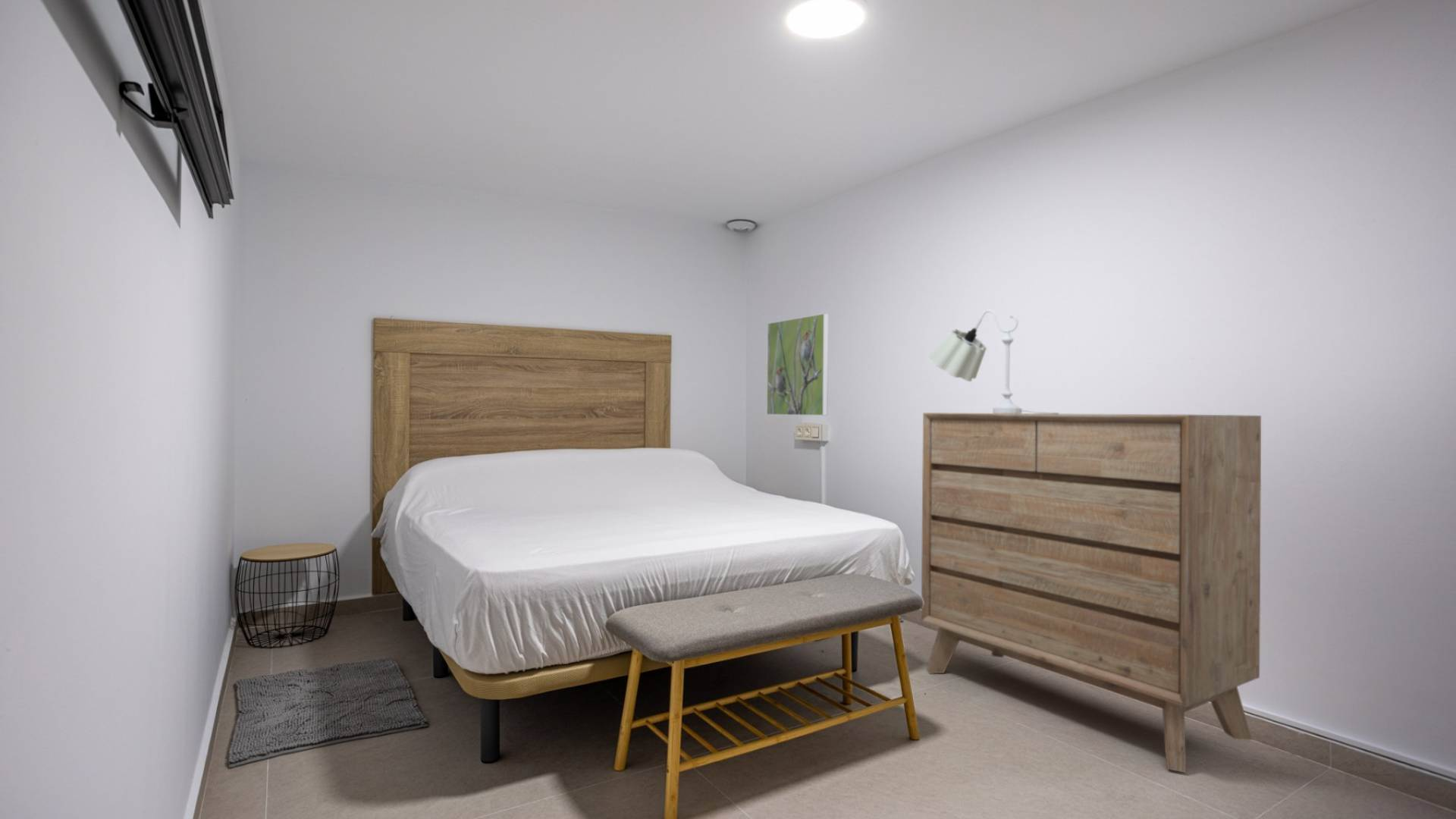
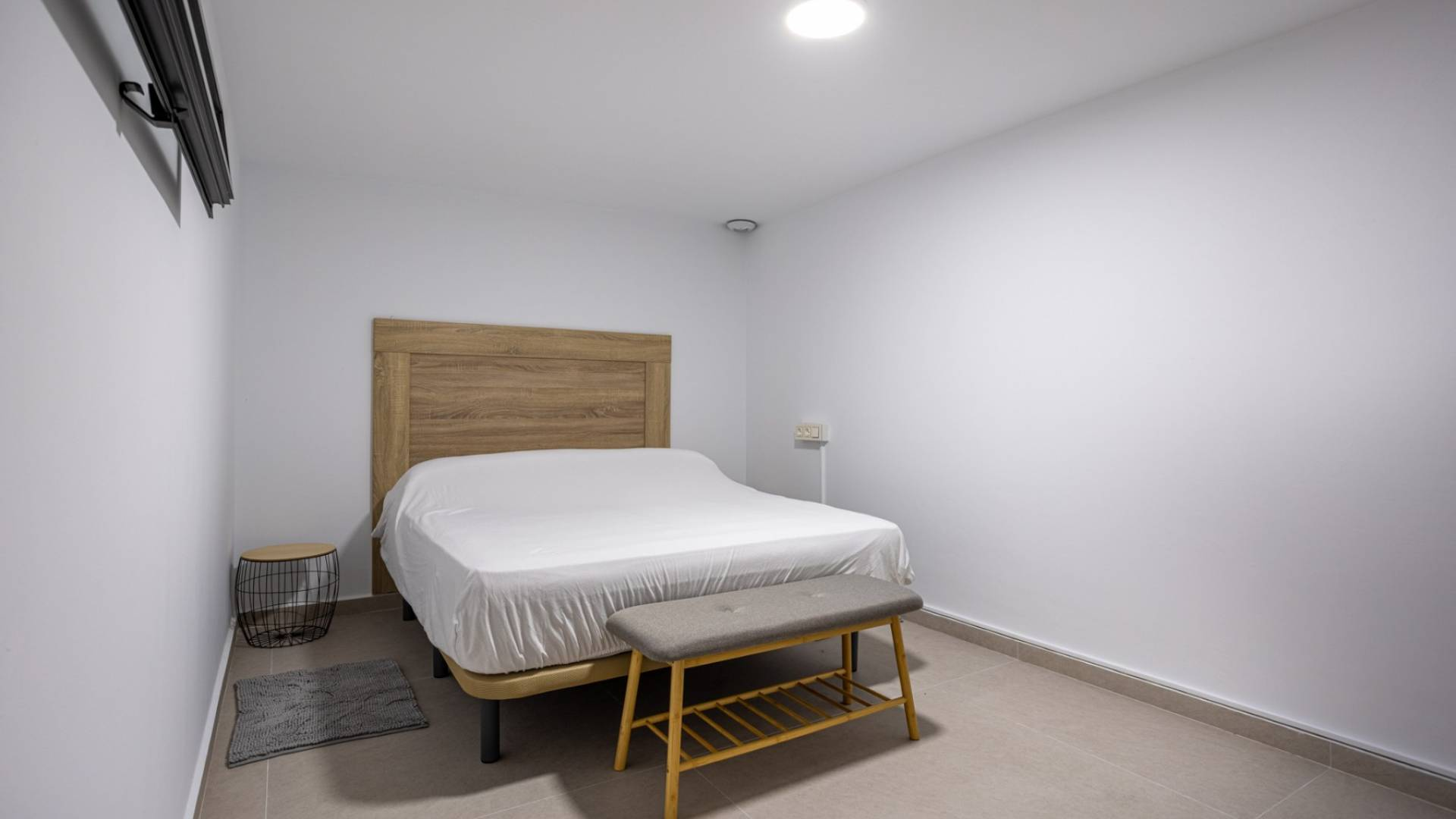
- table lamp (982, 359)
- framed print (795, 366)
- dresser (1072, 557)
